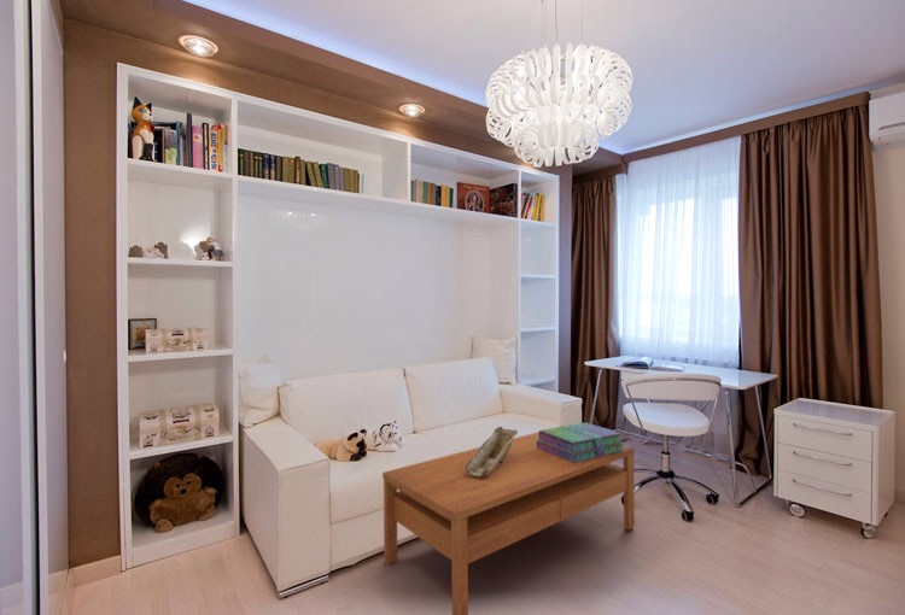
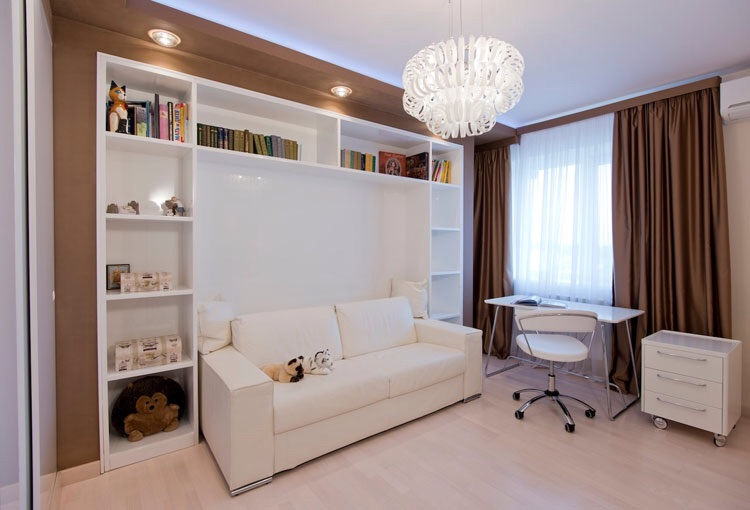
- decorative bowl (492, 450)
- stack of books (579, 439)
- coffee table (518, 502)
